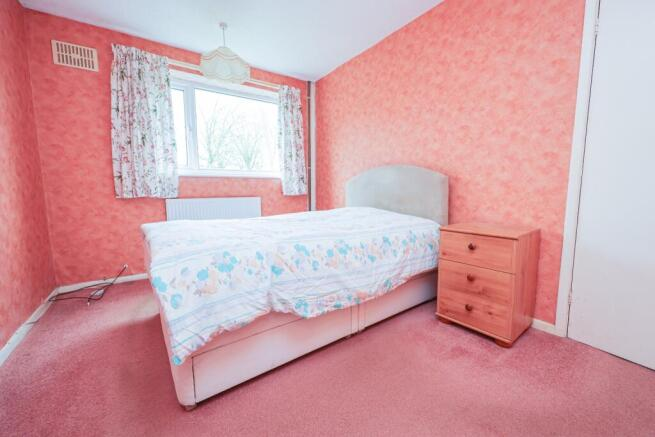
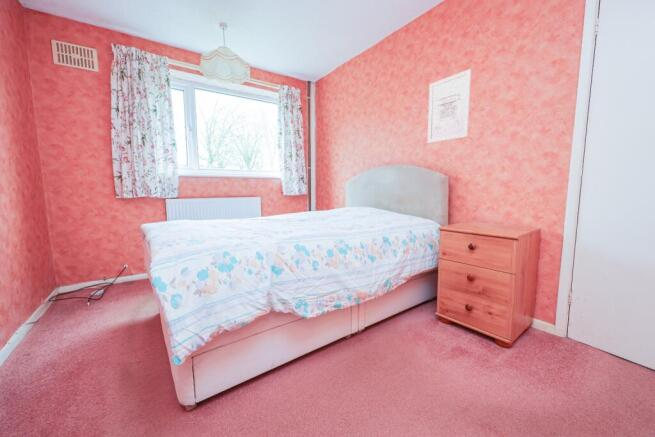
+ wall art (447, 109)
